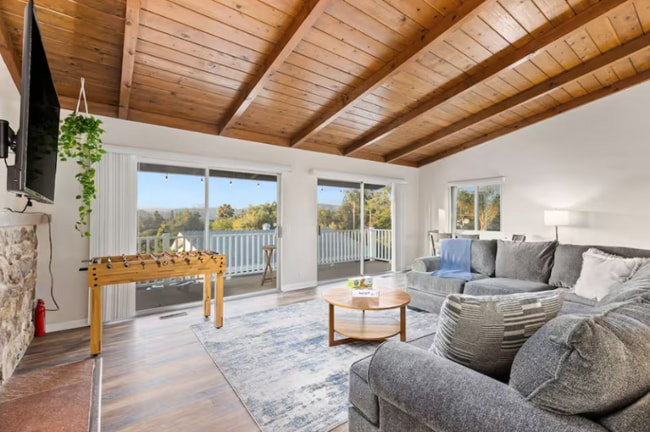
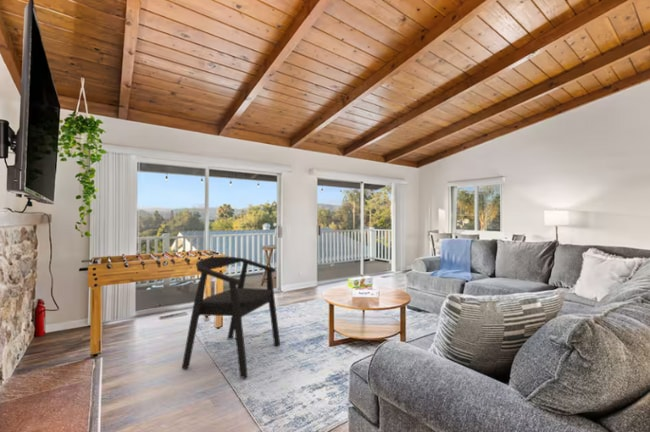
+ armchair (235, 306)
